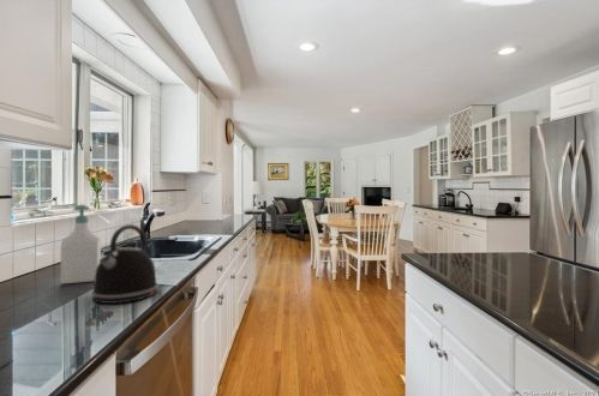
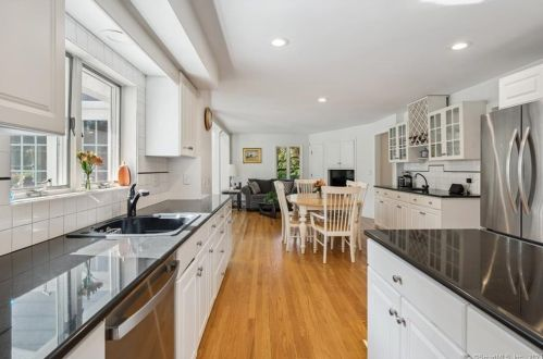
- kettle (126, 259)
- soap bottle (82, 241)
